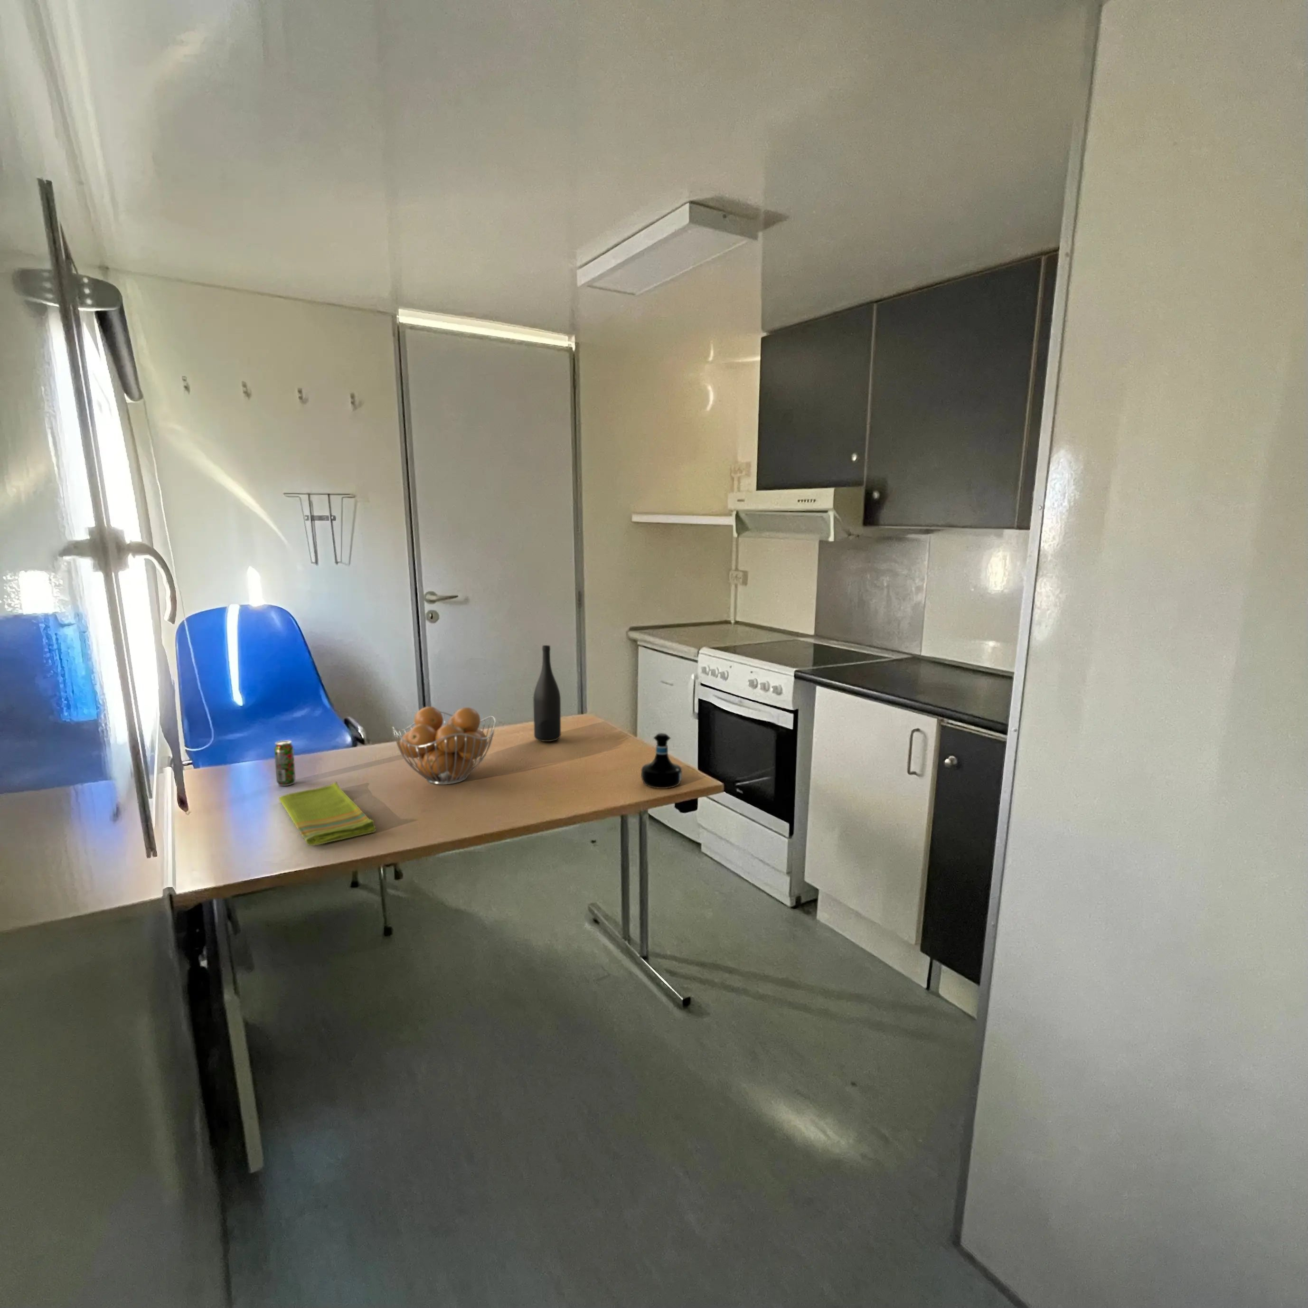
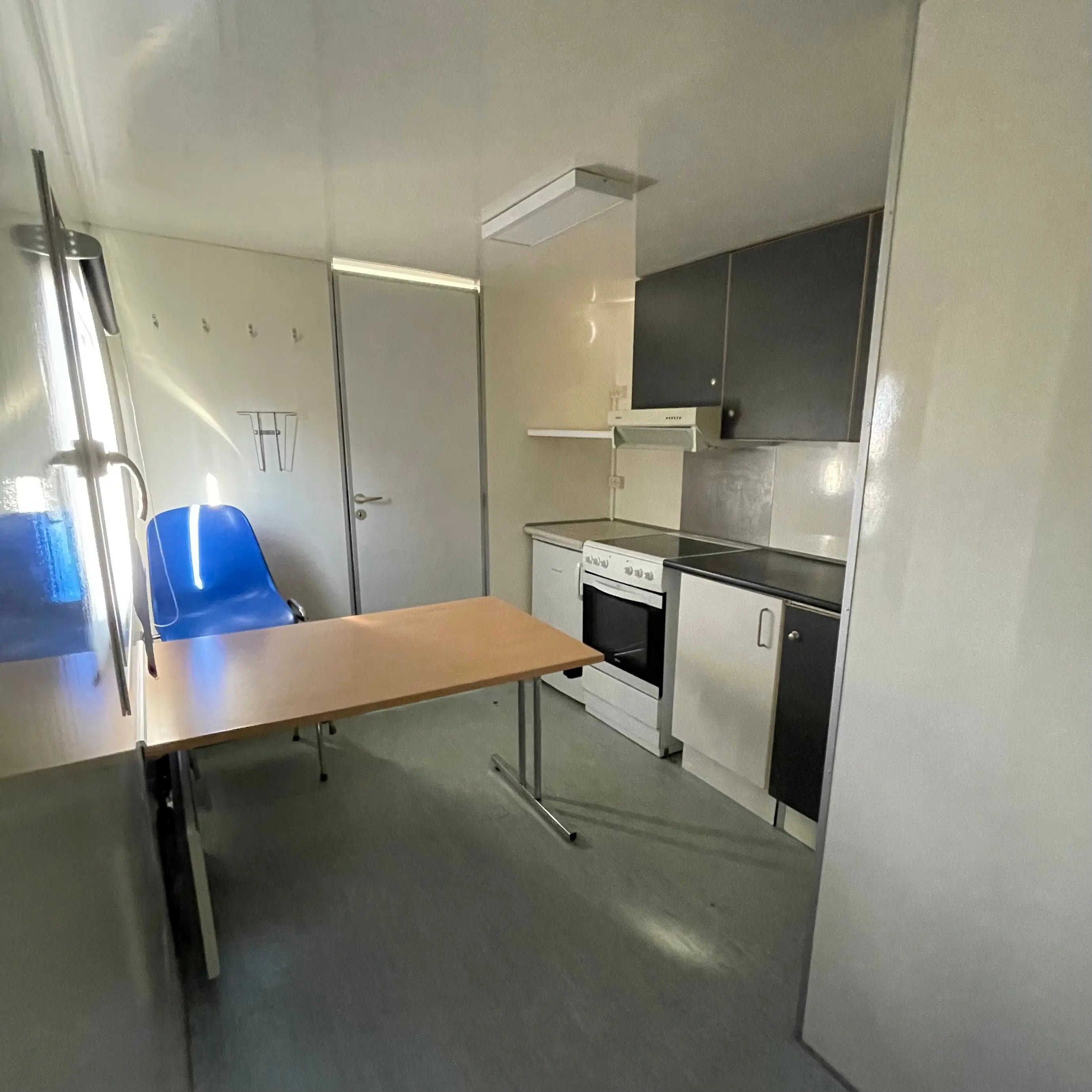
- dish towel (325, 811)
- beverage can (285, 763)
- fruit basket (446, 743)
- tequila bottle (662, 758)
- wine bottle (546, 694)
